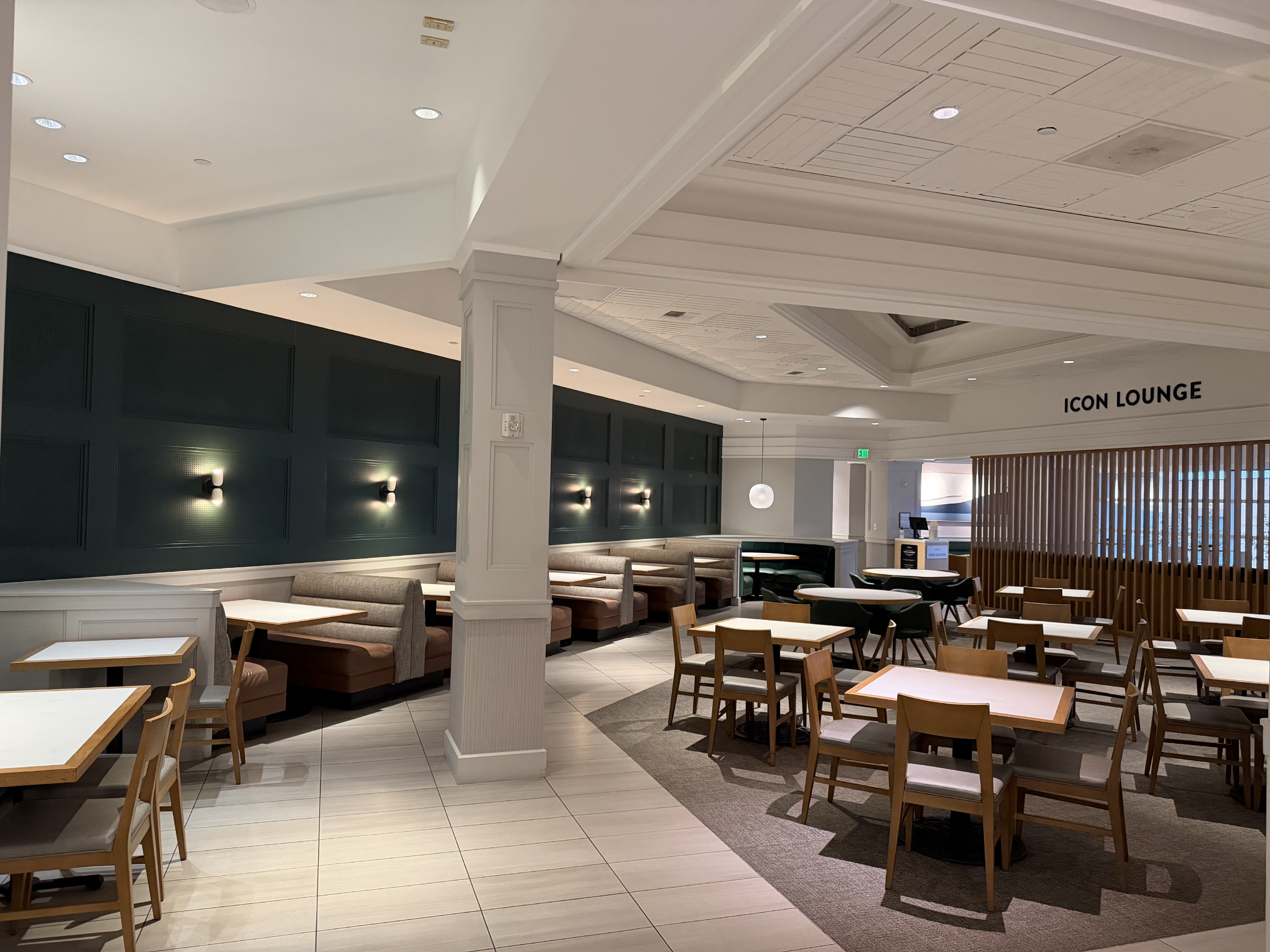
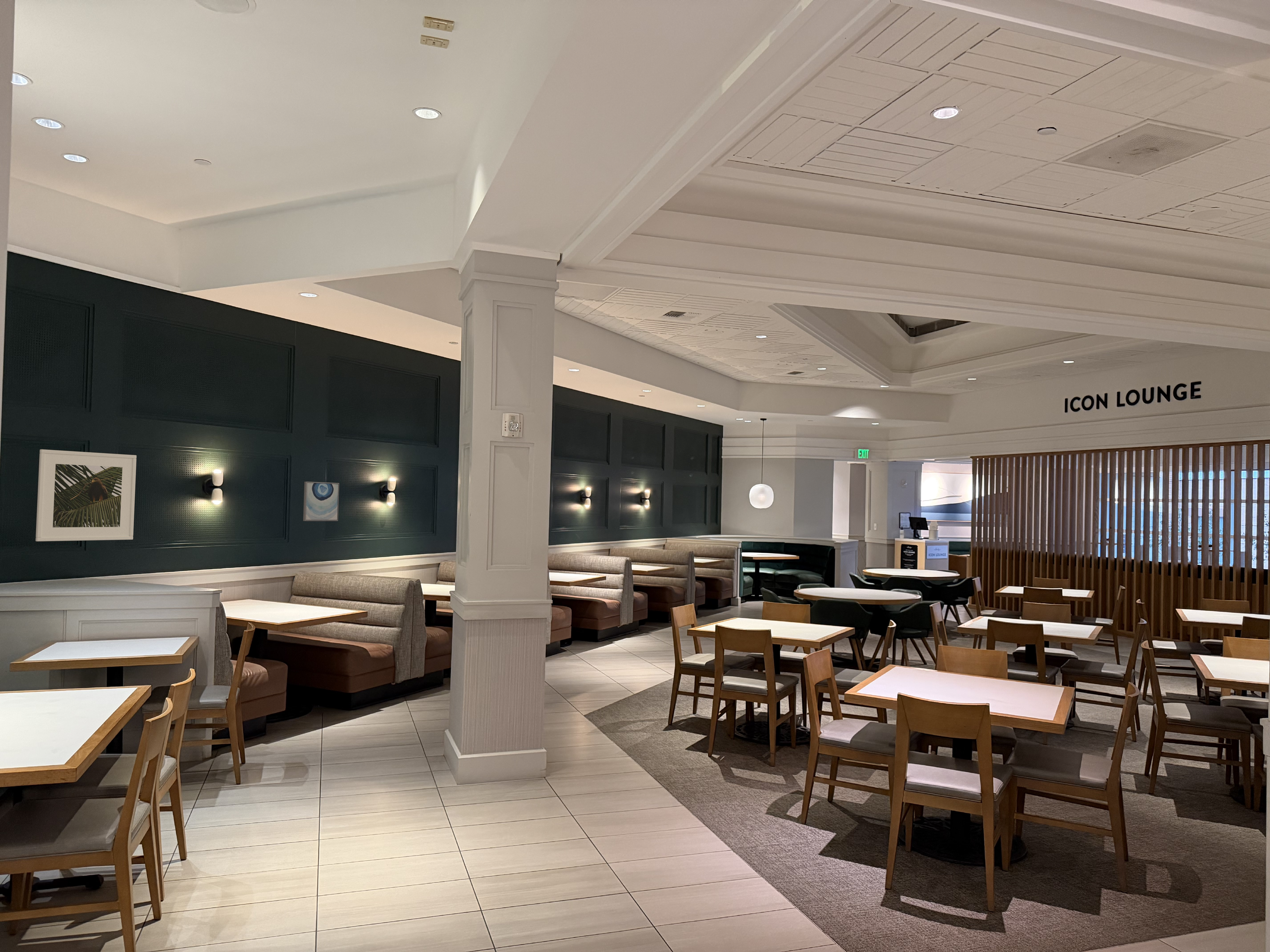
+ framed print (88, 496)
+ wall art (322, 501)
